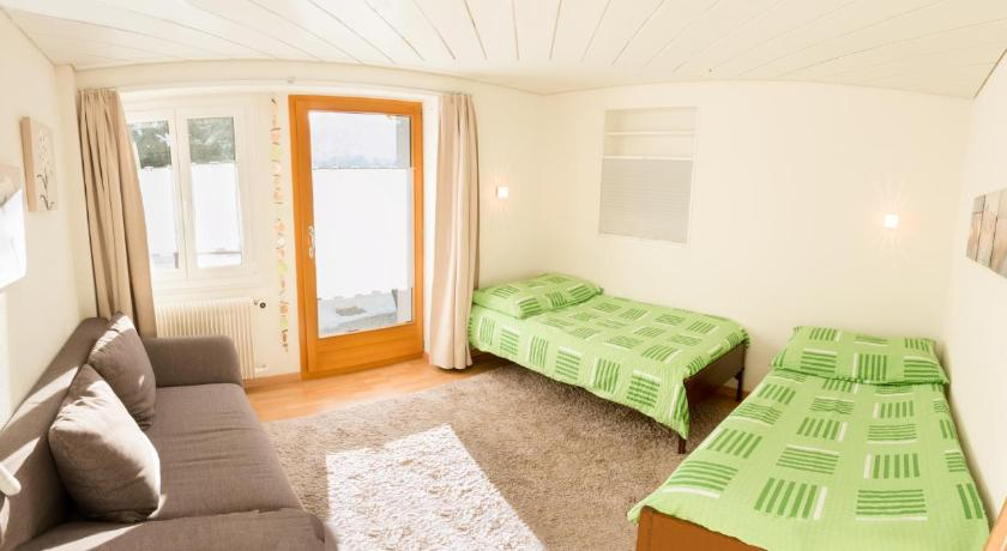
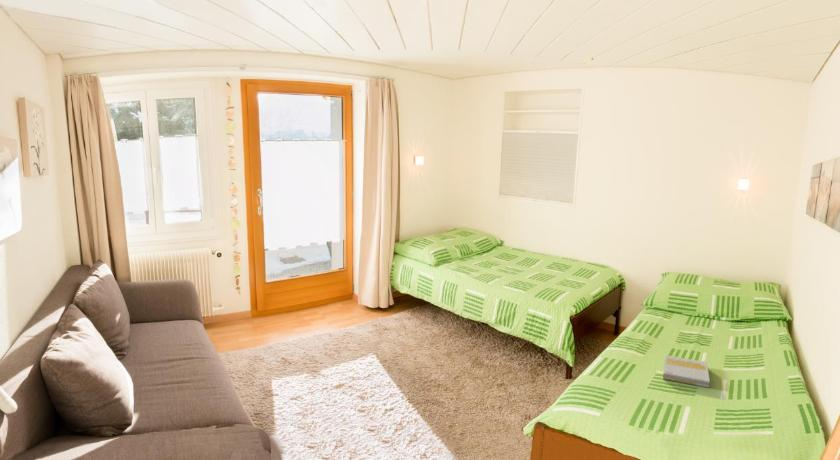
+ book (685, 370)
